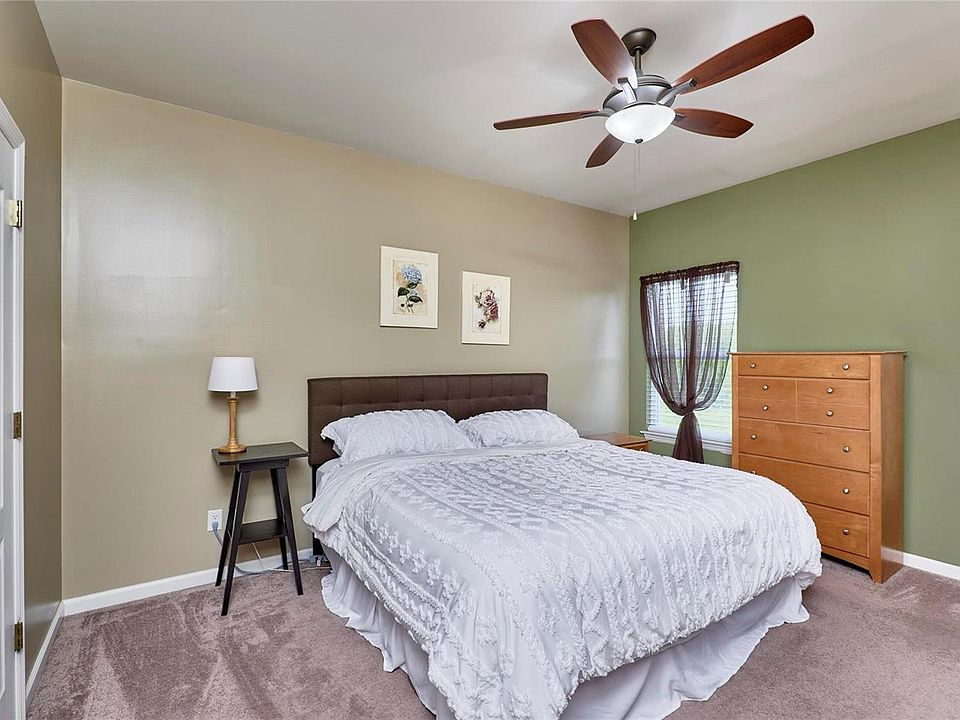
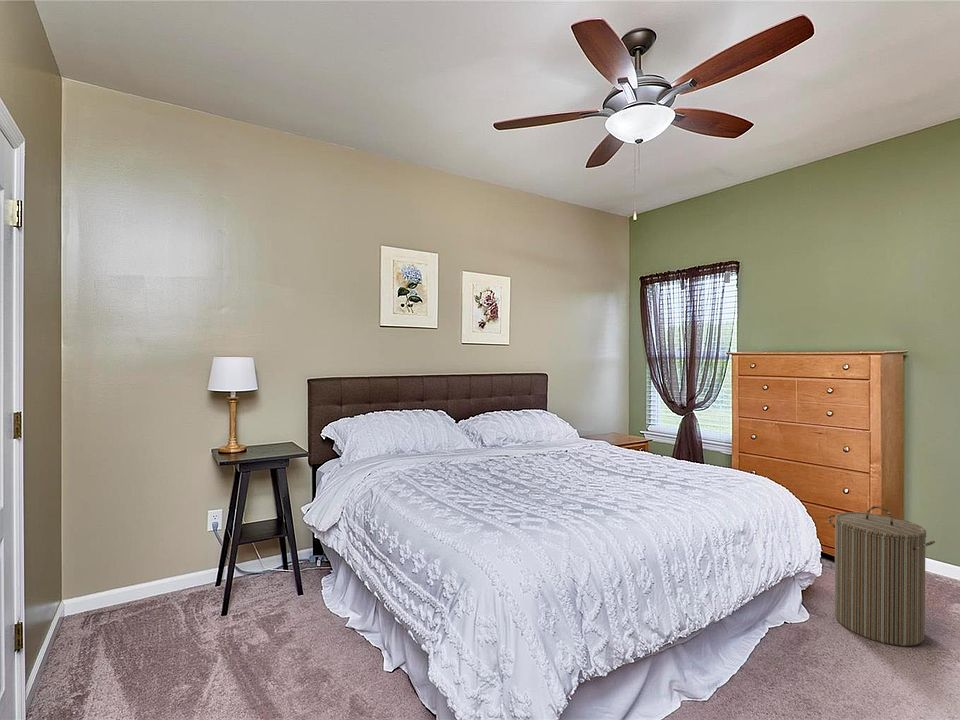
+ laundry hamper (878, 566)
